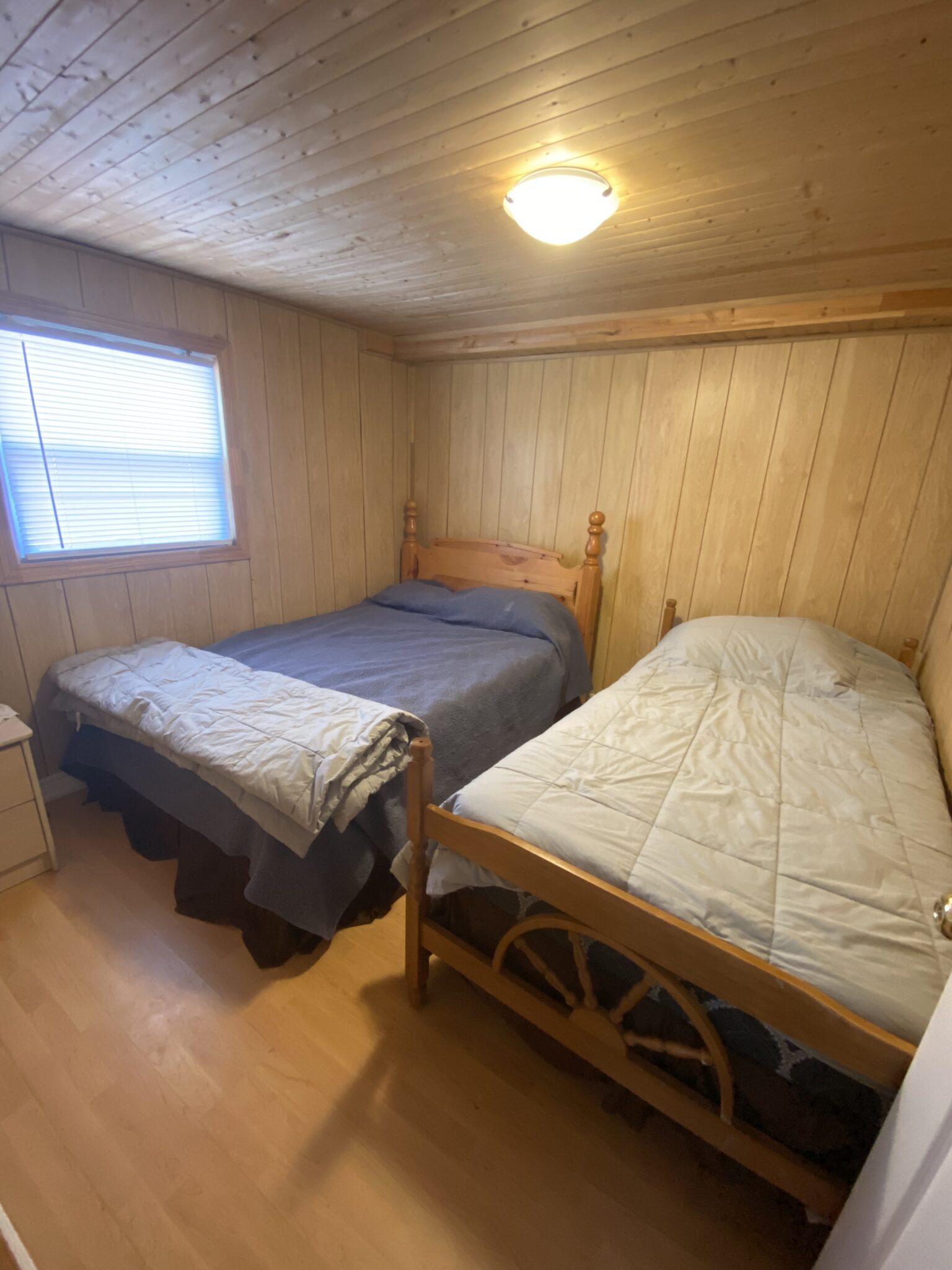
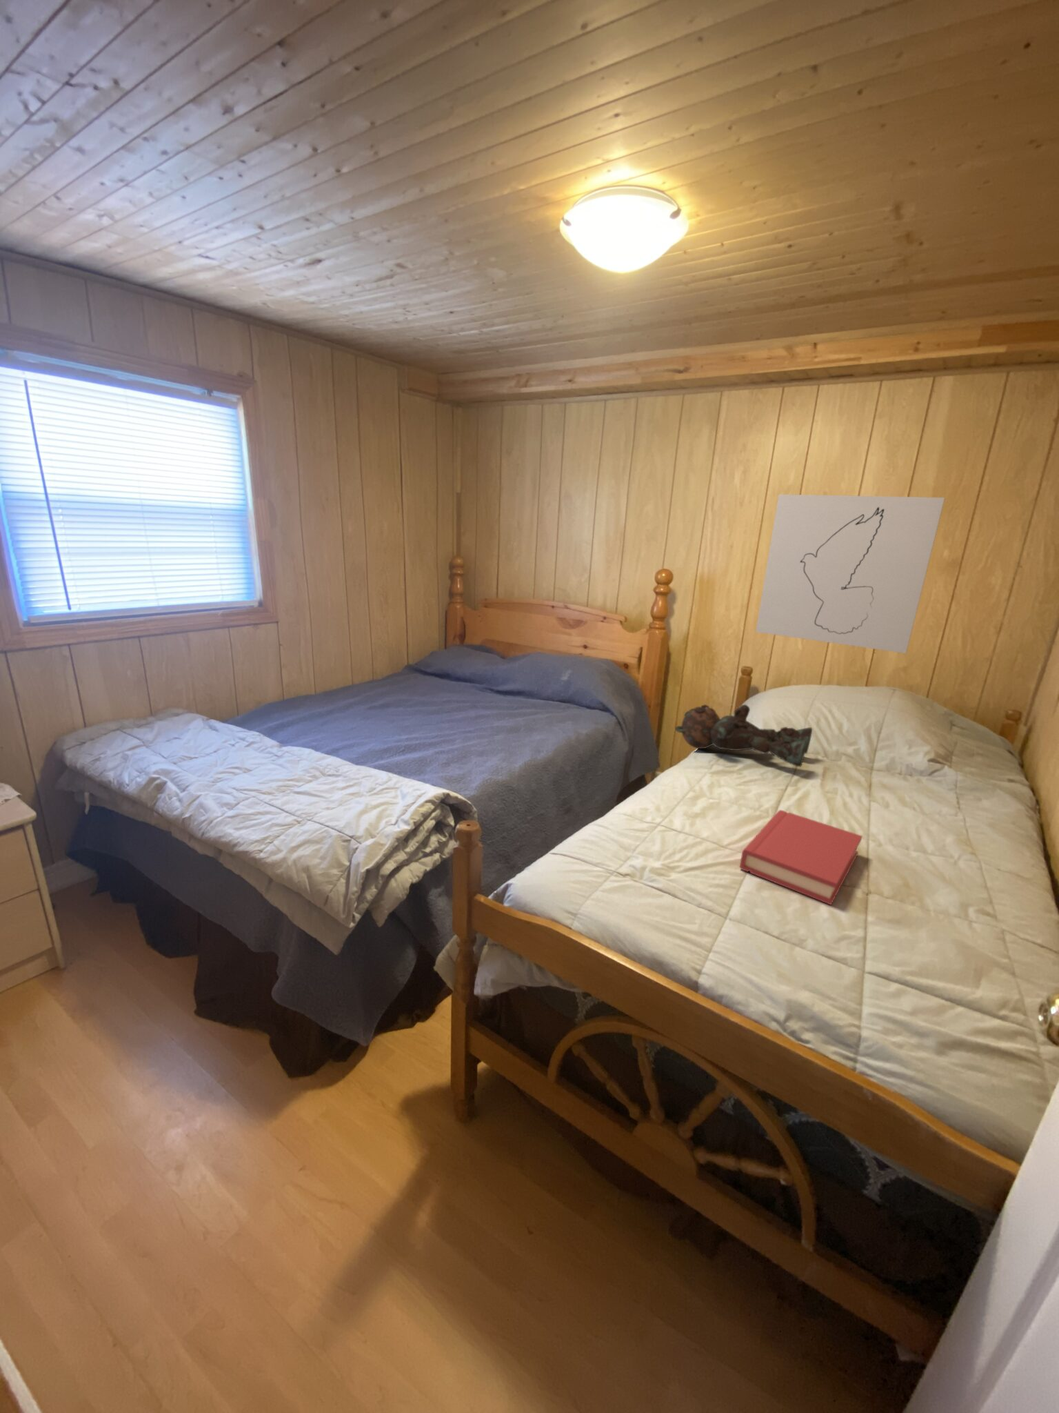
+ hardback book (802, 851)
+ wall art (841, 571)
+ teddy bear (740, 734)
